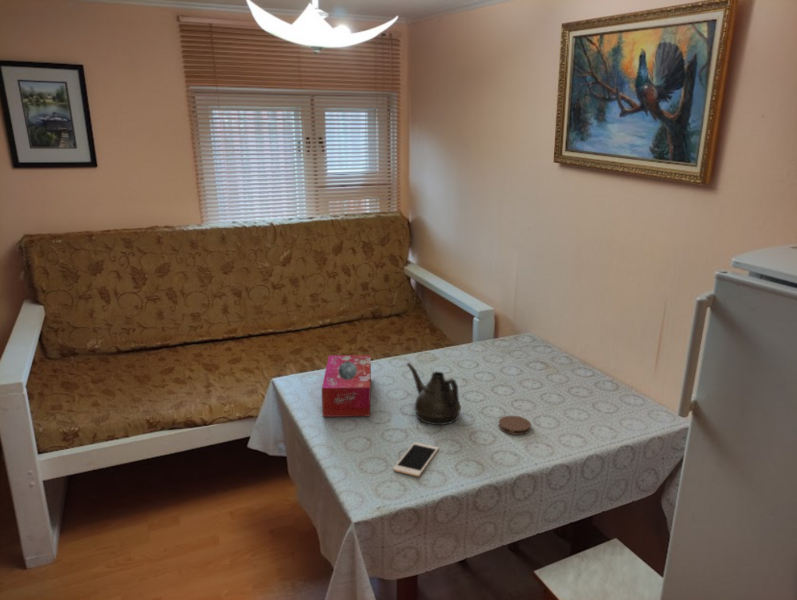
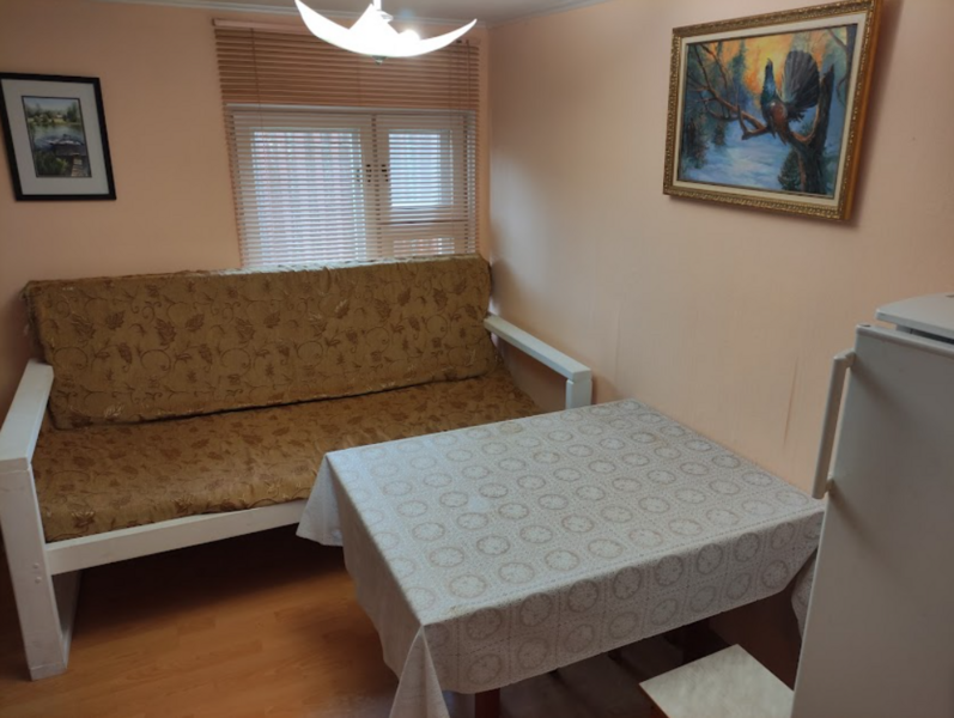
- teapot (431, 391)
- tissue box (348, 383)
- coaster (514, 424)
- cell phone (416, 458)
